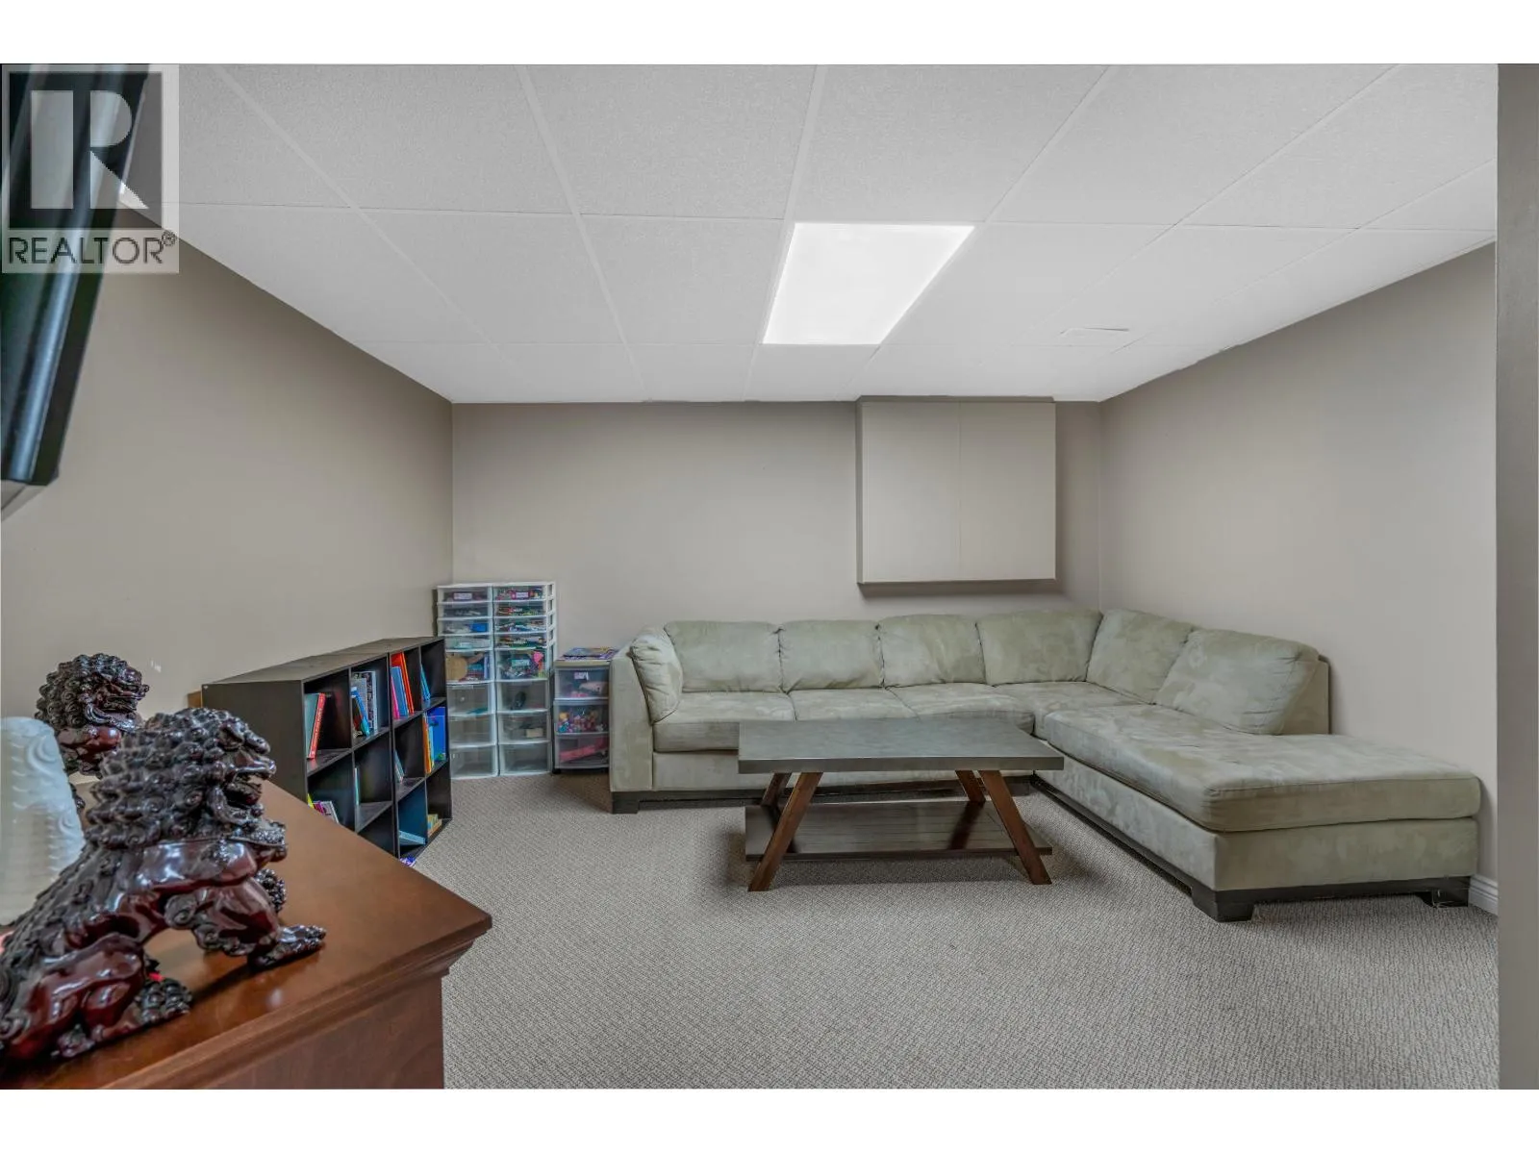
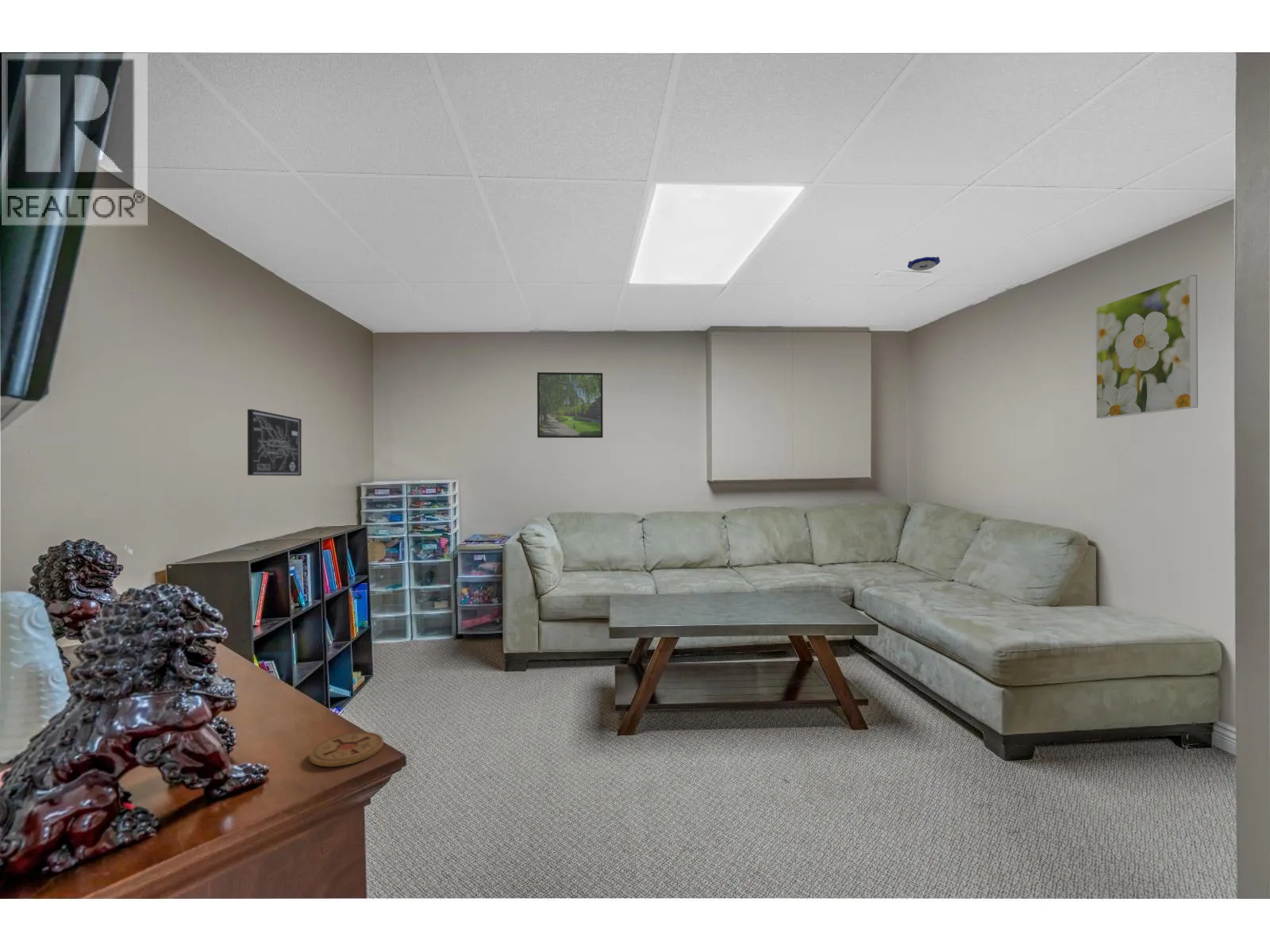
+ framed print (570, 405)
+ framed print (1142, 352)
+ wall art (276, 444)
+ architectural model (923, 262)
+ coaster (347, 748)
